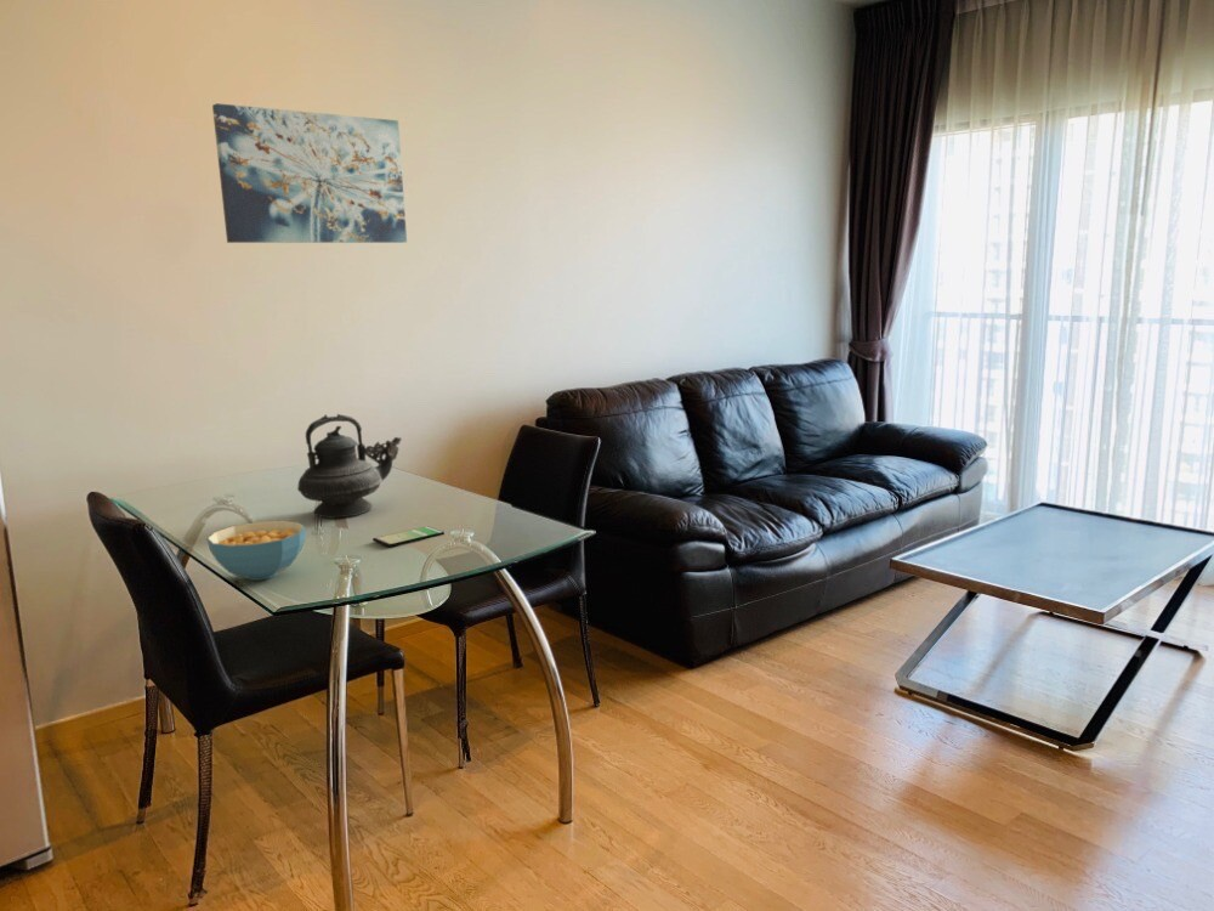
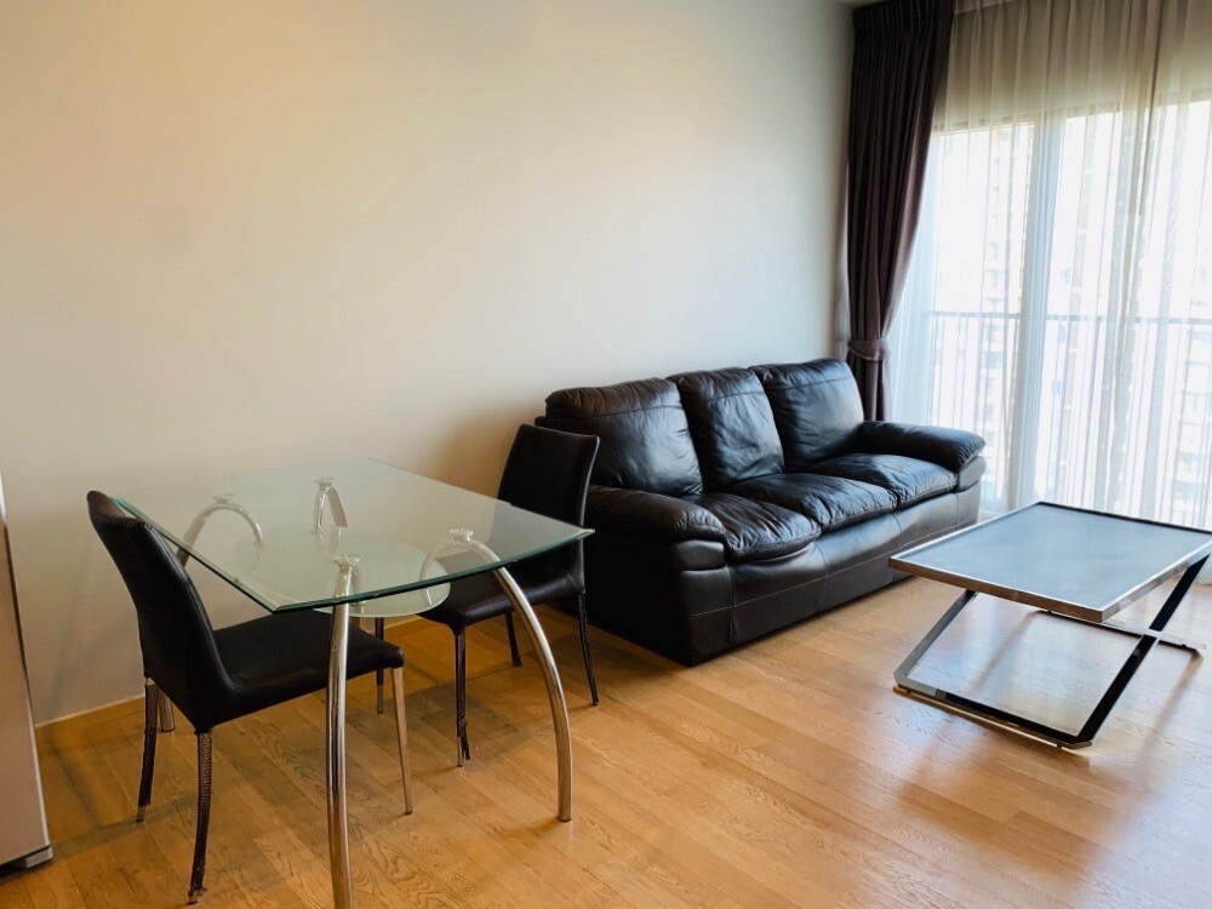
- teapot (352, 460)
- smartphone (410, 536)
- cereal bowl (259, 554)
- wall art (316, 179)
